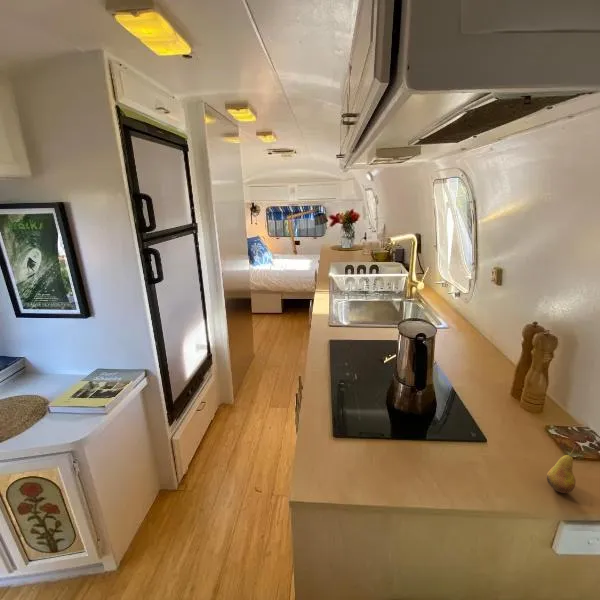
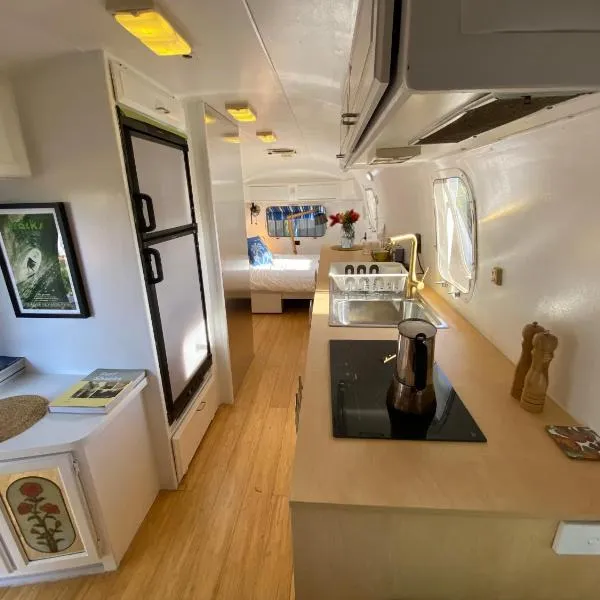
- fruit (563, 468)
